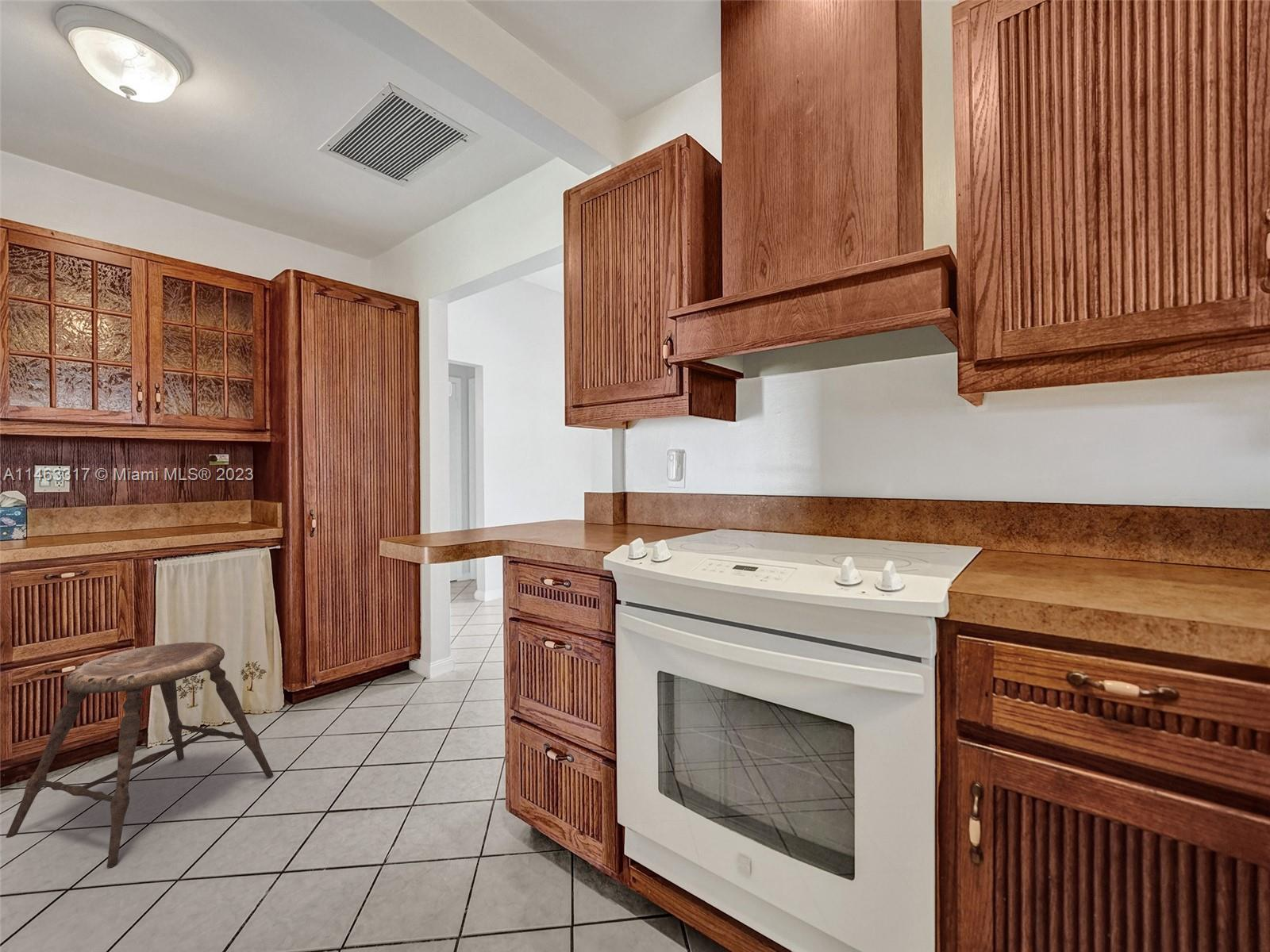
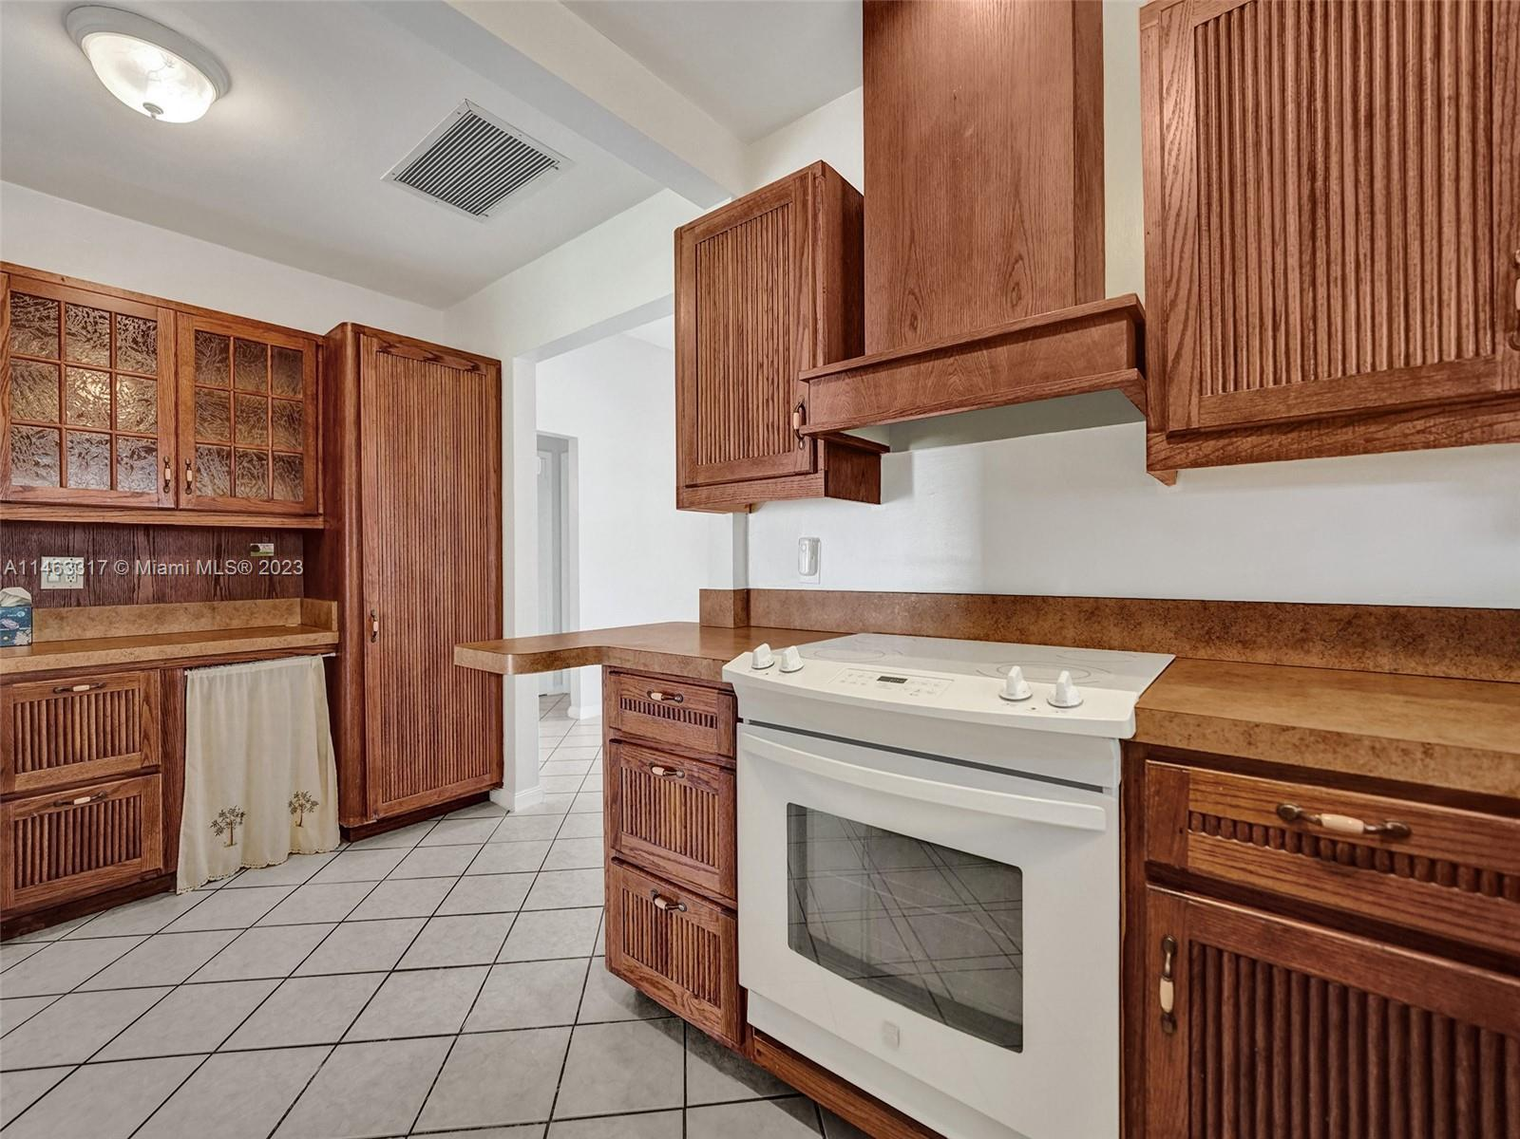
- stool (139, 727)
